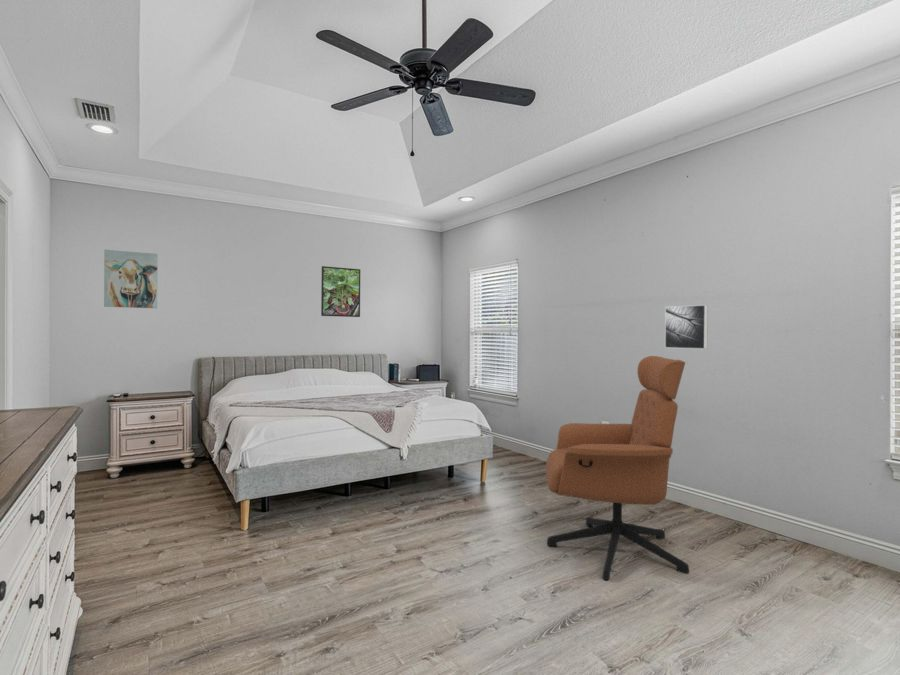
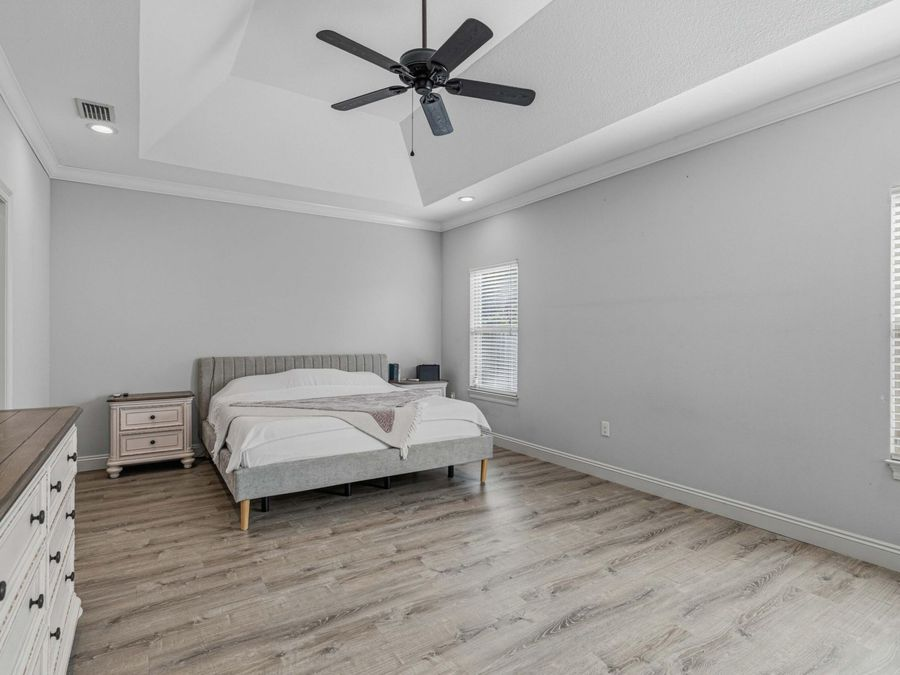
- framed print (685, 327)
- wall art (131, 279)
- armchair (610, 453)
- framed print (341, 292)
